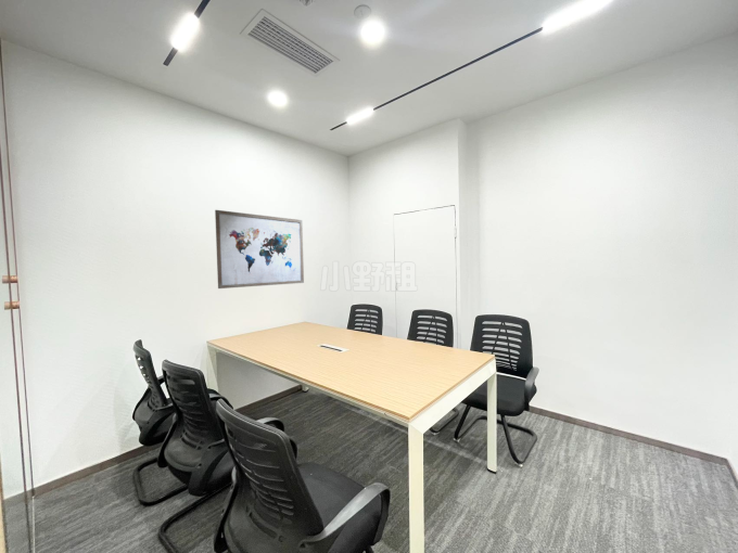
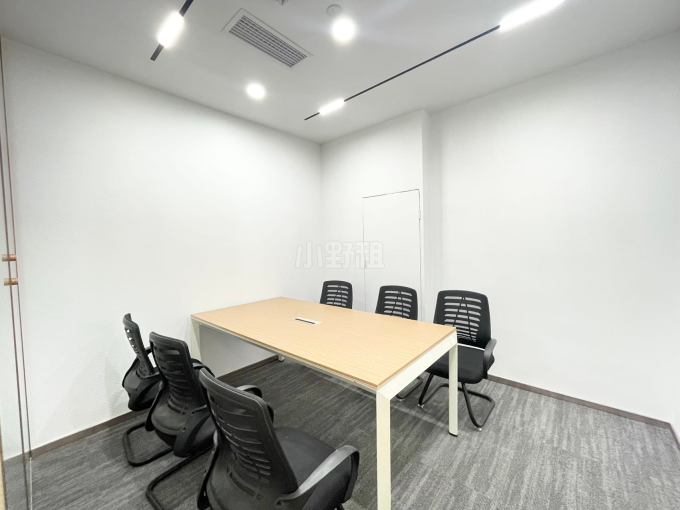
- wall art (264, 250)
